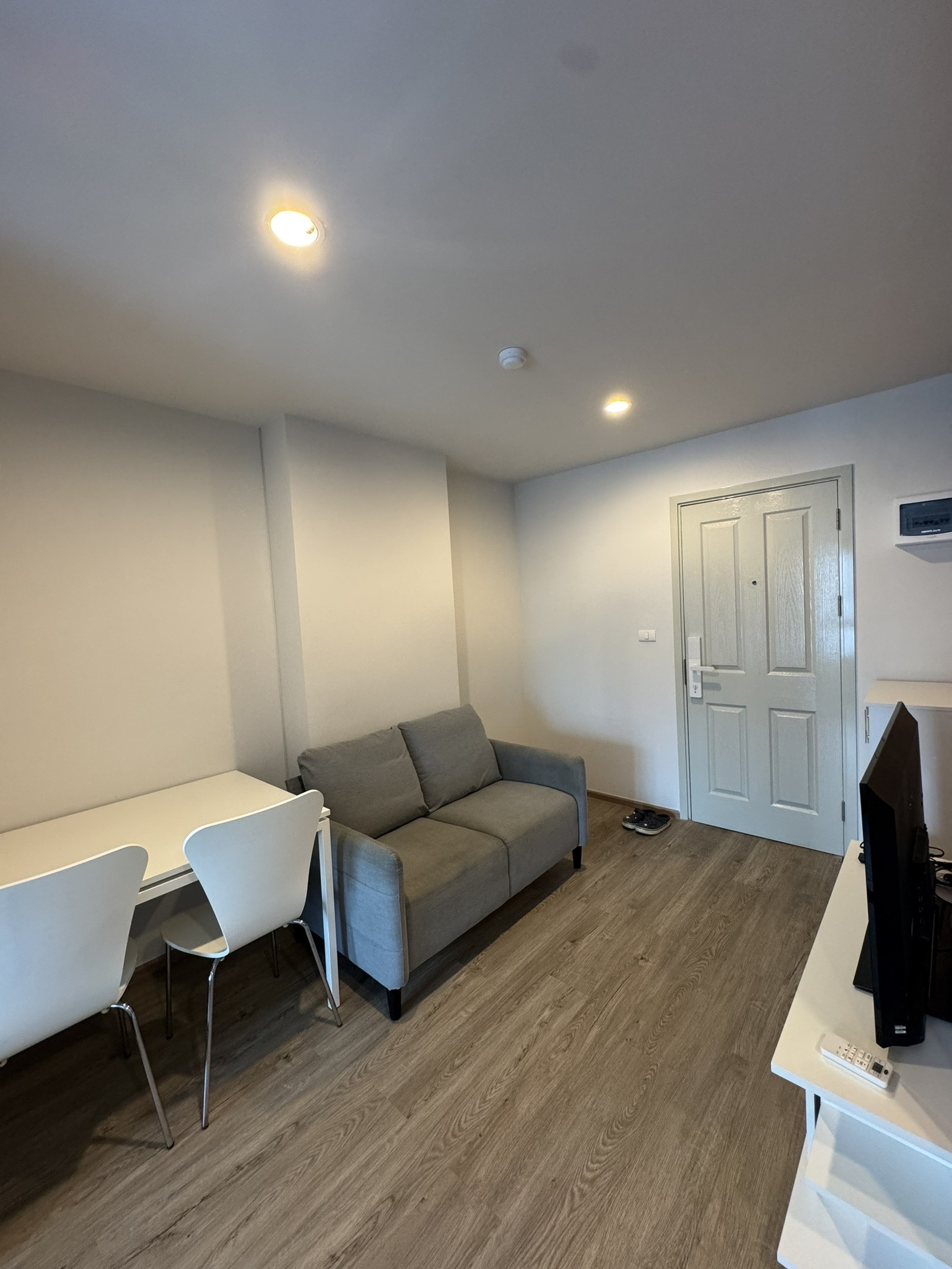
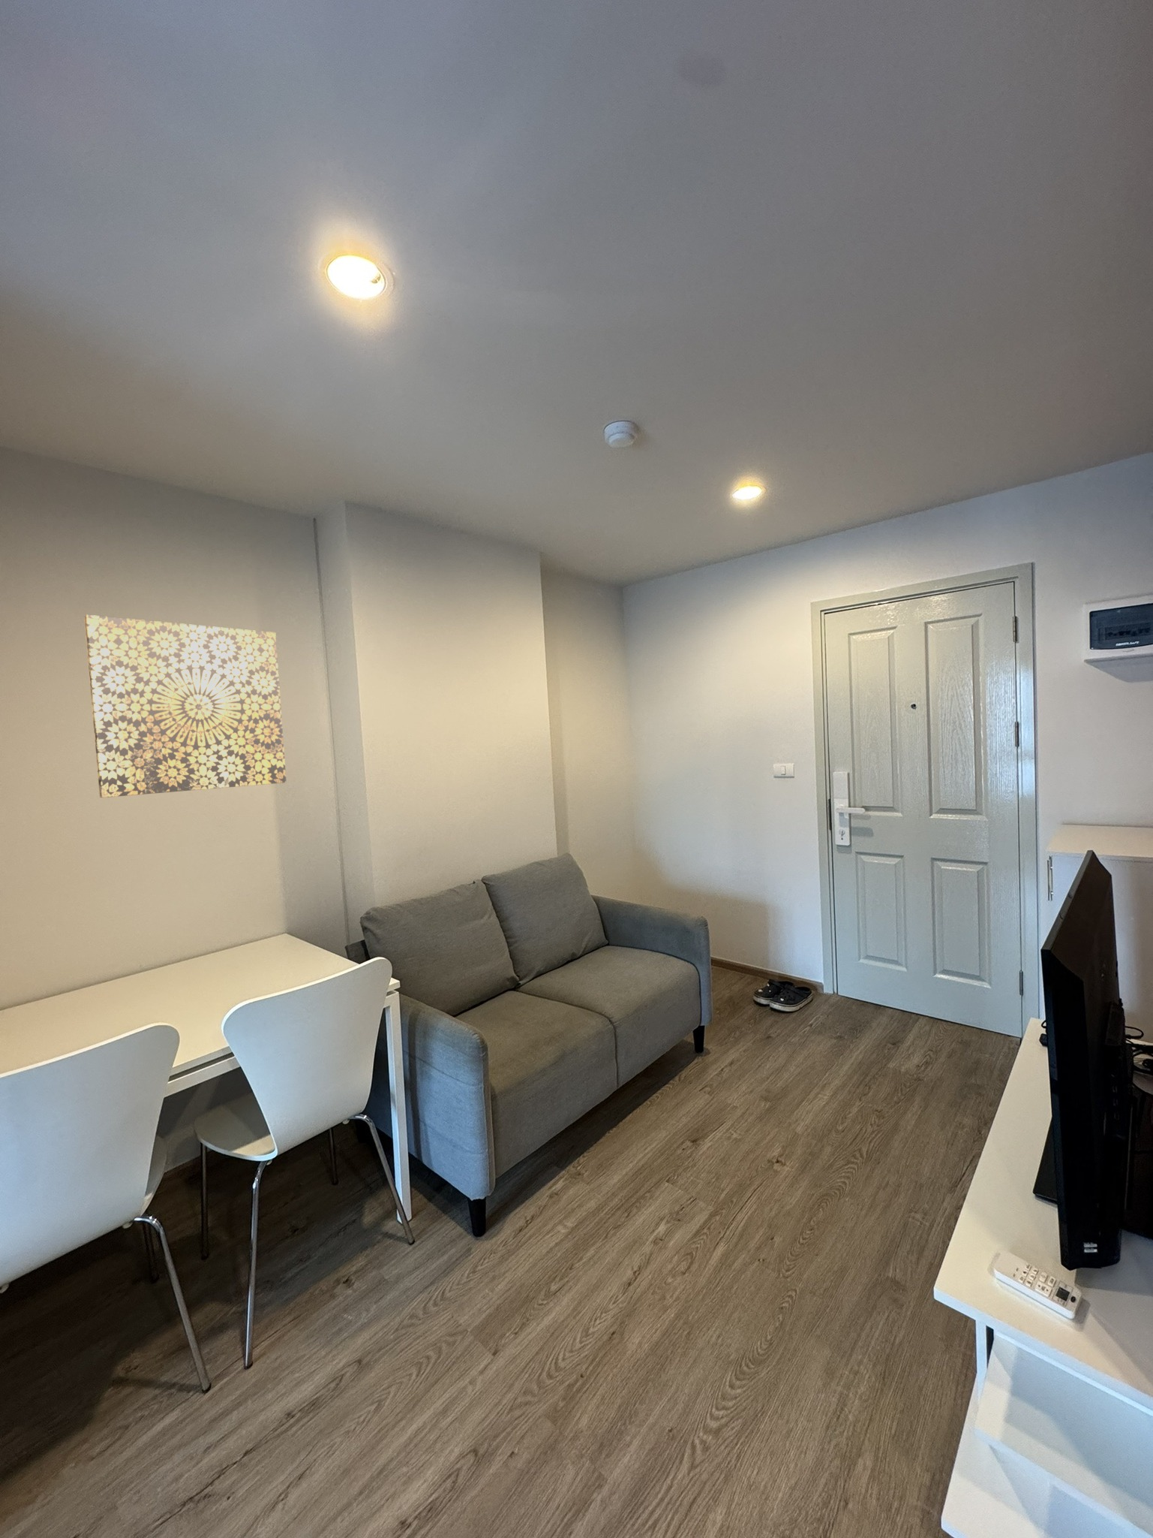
+ wall art (195, 708)
